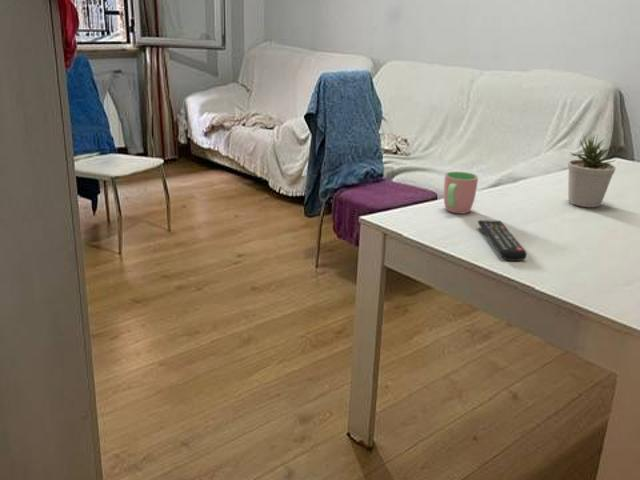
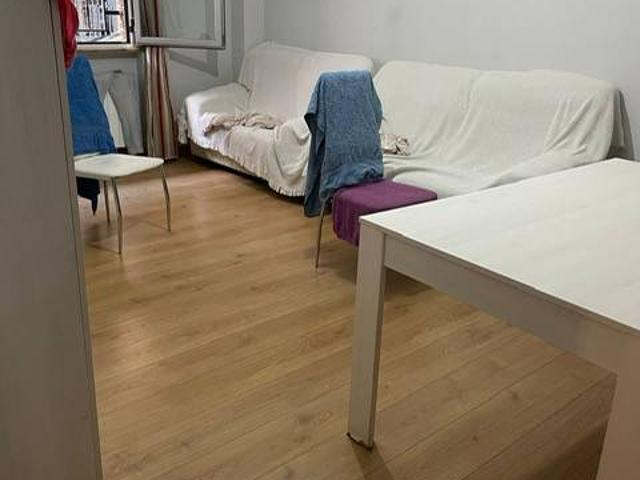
- potted plant (592, 169)
- cup (457, 194)
- remote control (500, 238)
